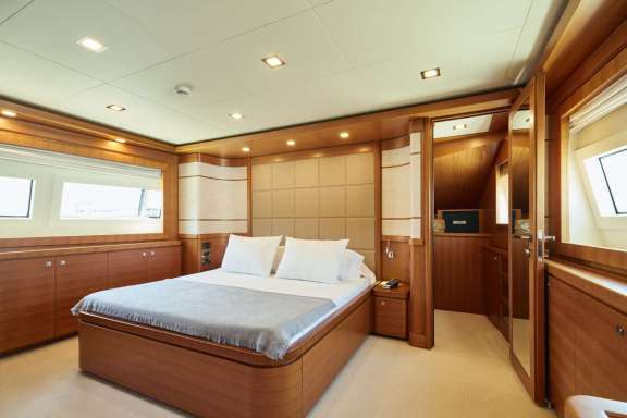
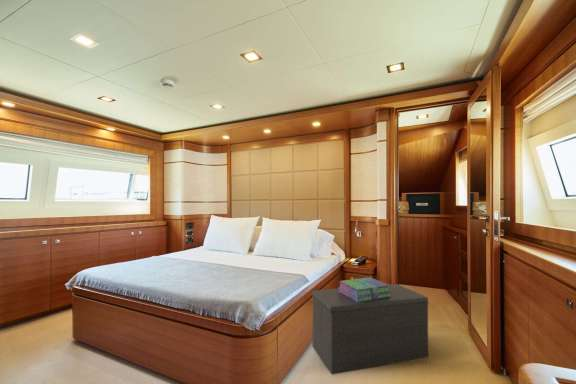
+ bench (368, 322)
+ stack of books (363, 288)
